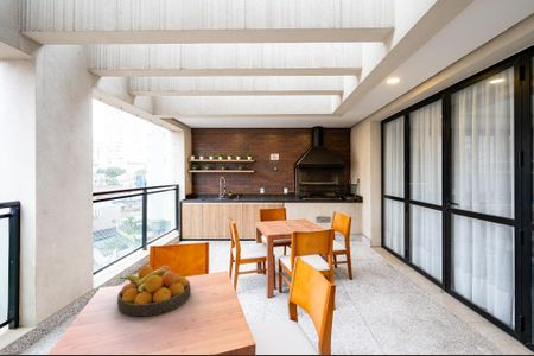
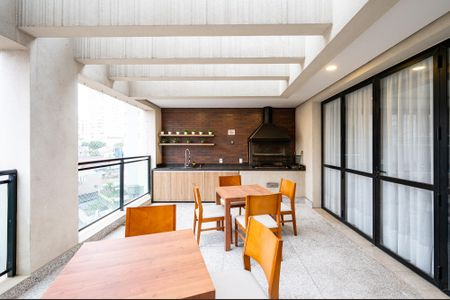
- fruit bowl (155, 284)
